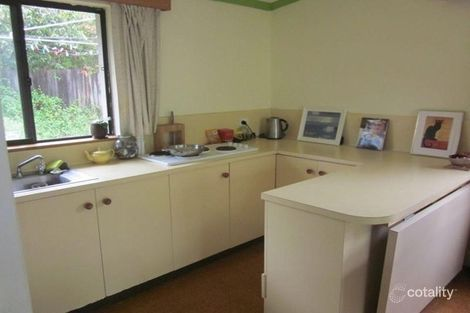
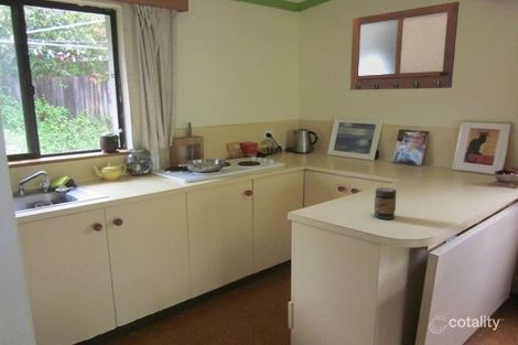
+ jar (385, 203)
+ writing board (397, 50)
